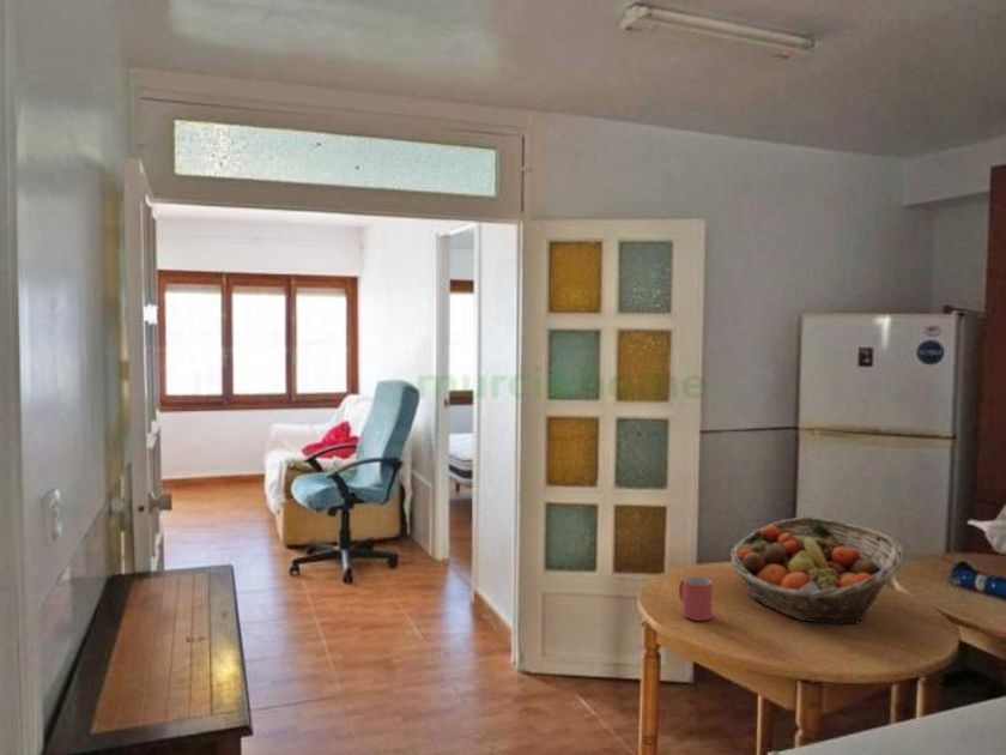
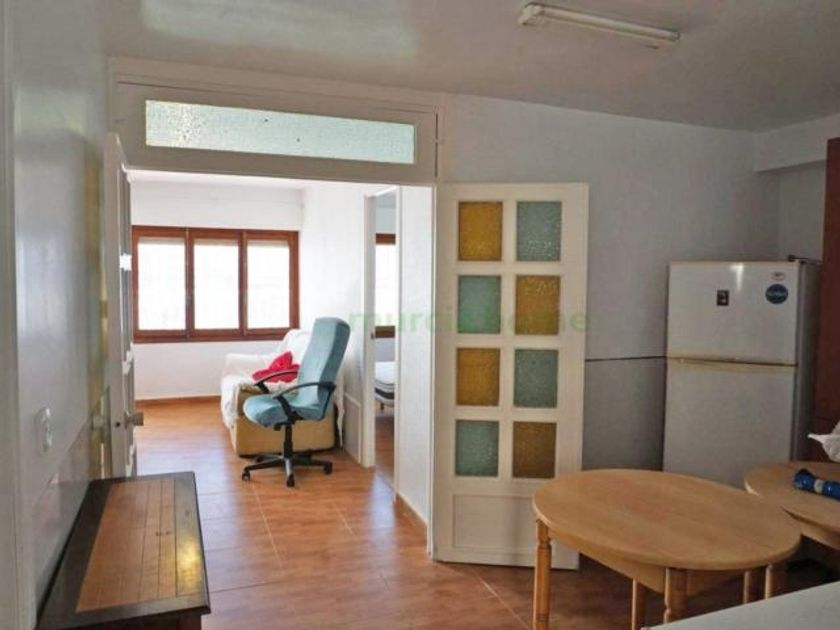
- fruit basket (811, 566)
- mug (692, 596)
